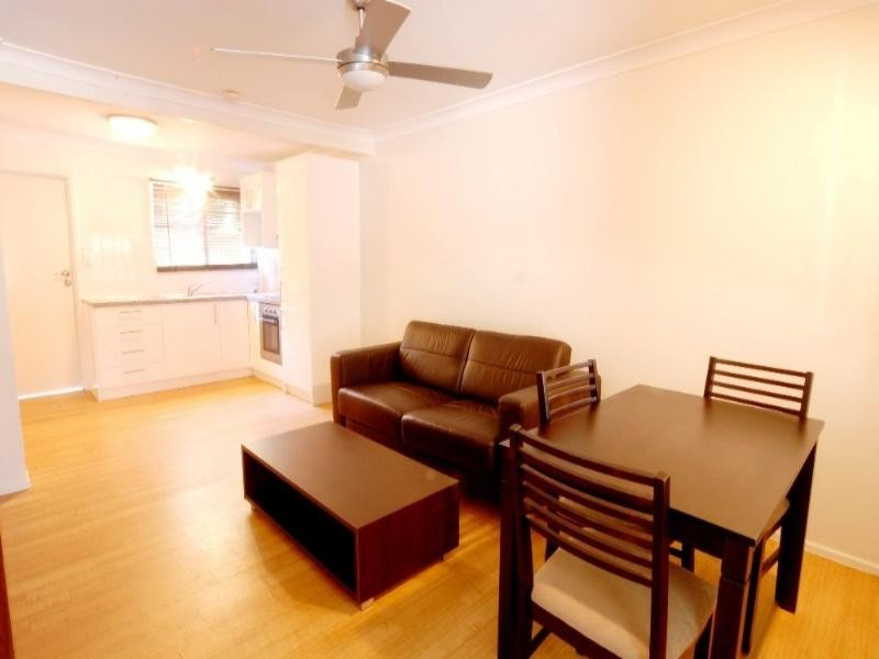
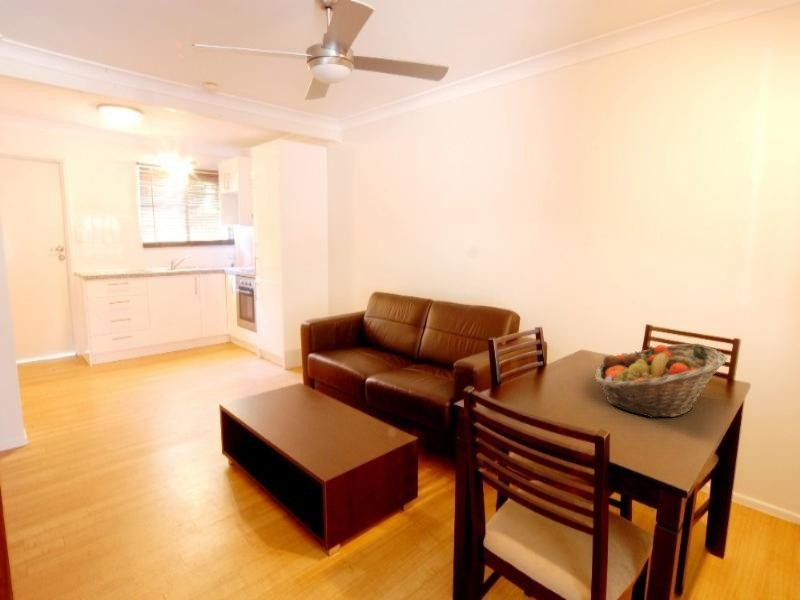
+ fruit basket (654, 374)
